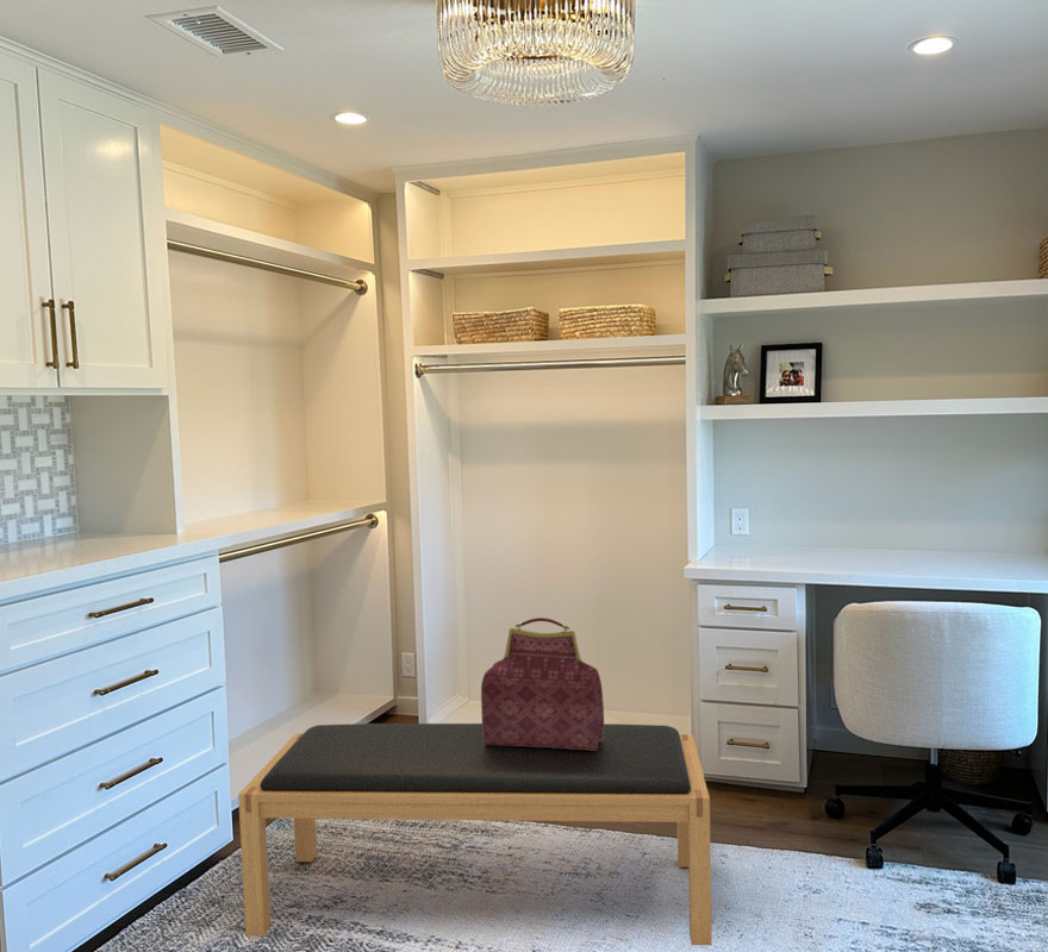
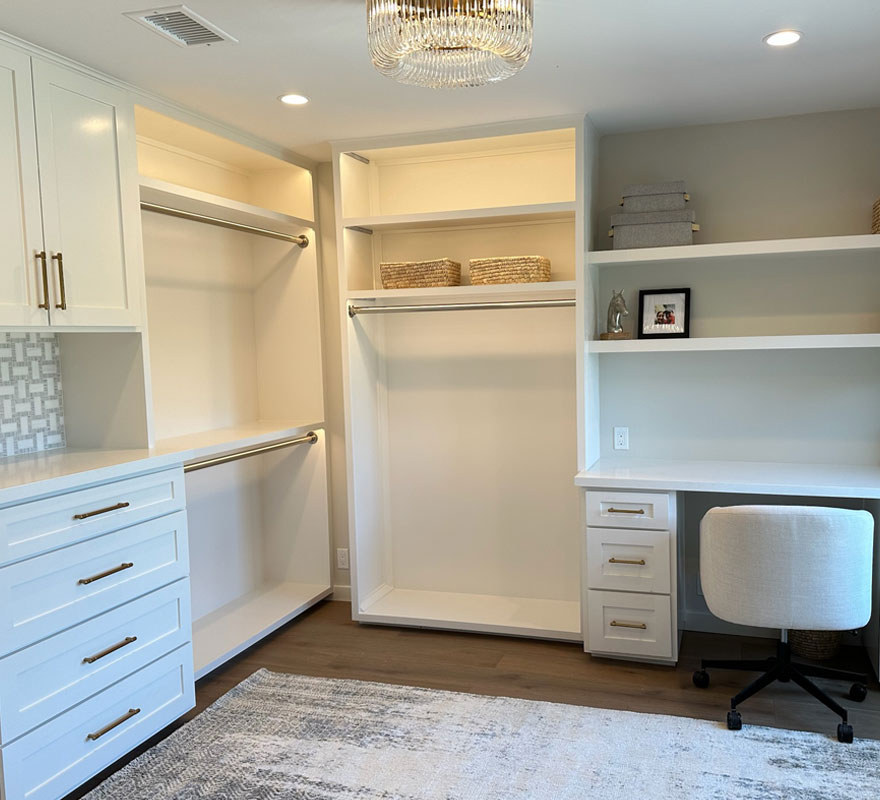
- handbag (542, 679)
- bench (482, 819)
